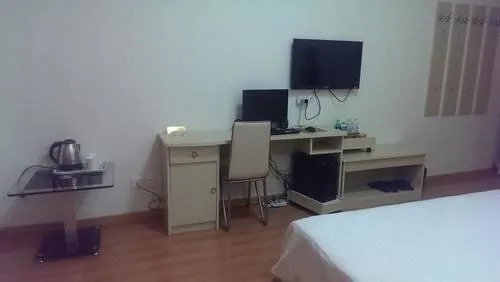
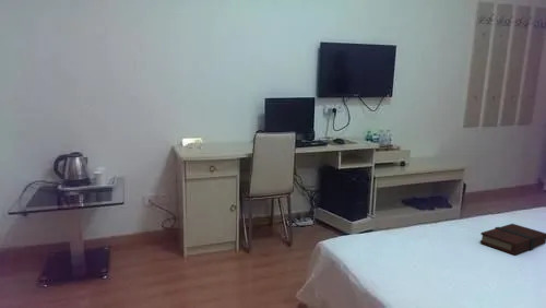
+ book (512, 237)
